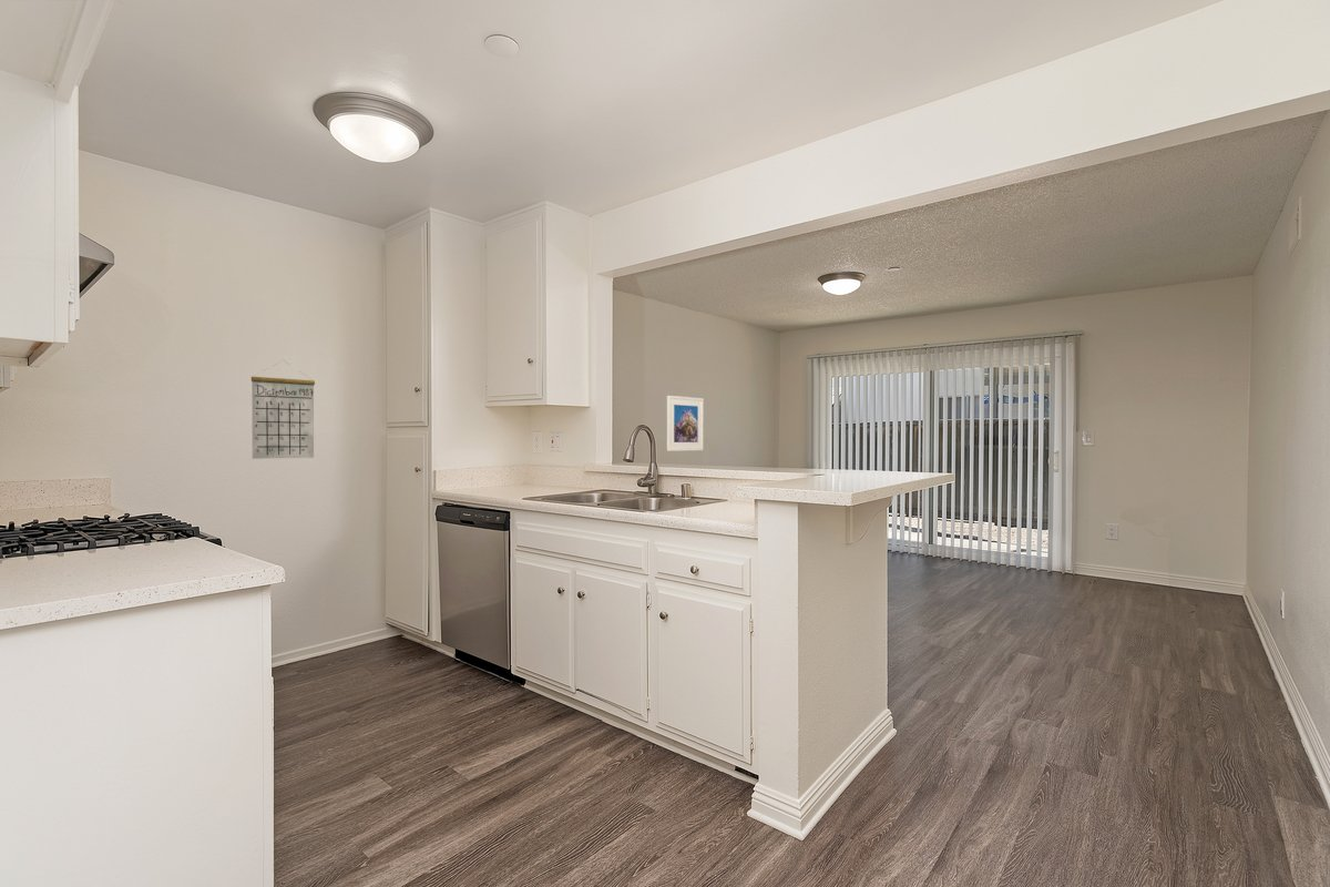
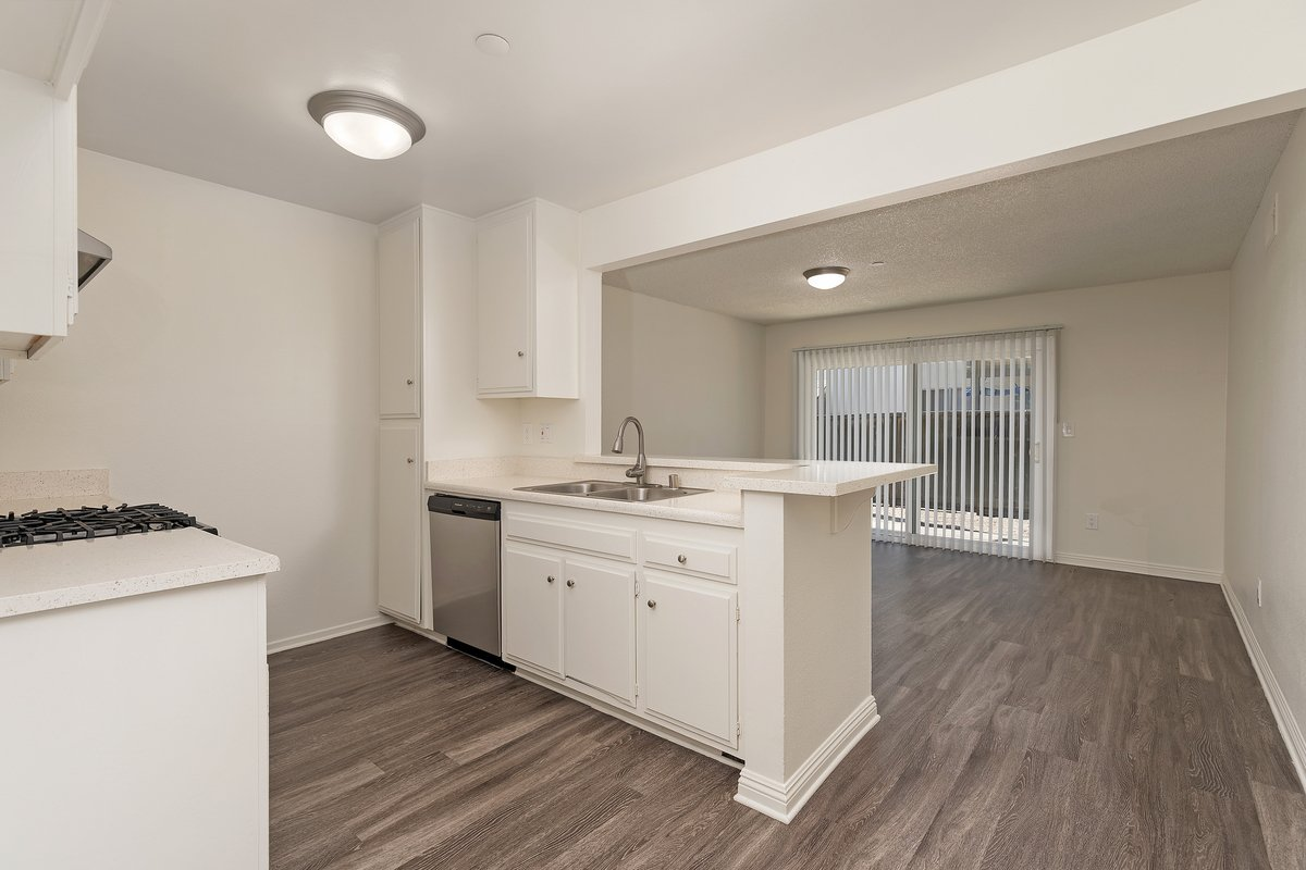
- calendar (284, 408)
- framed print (685, 424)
